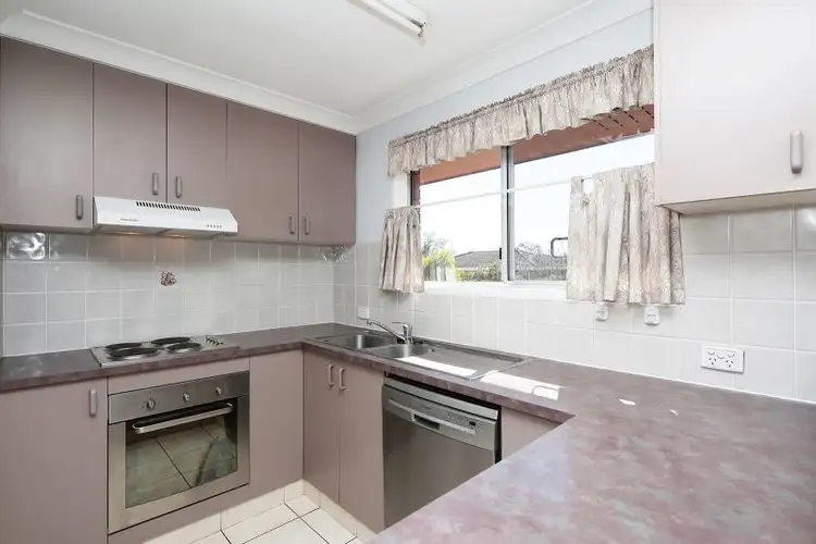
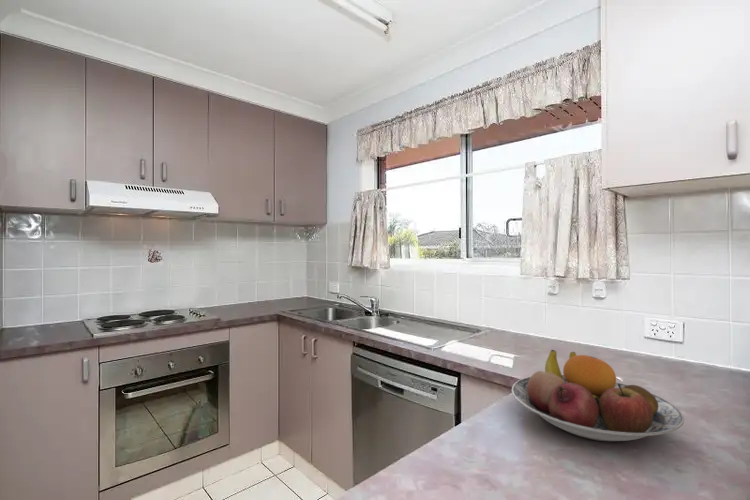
+ fruit bowl (589, 392)
